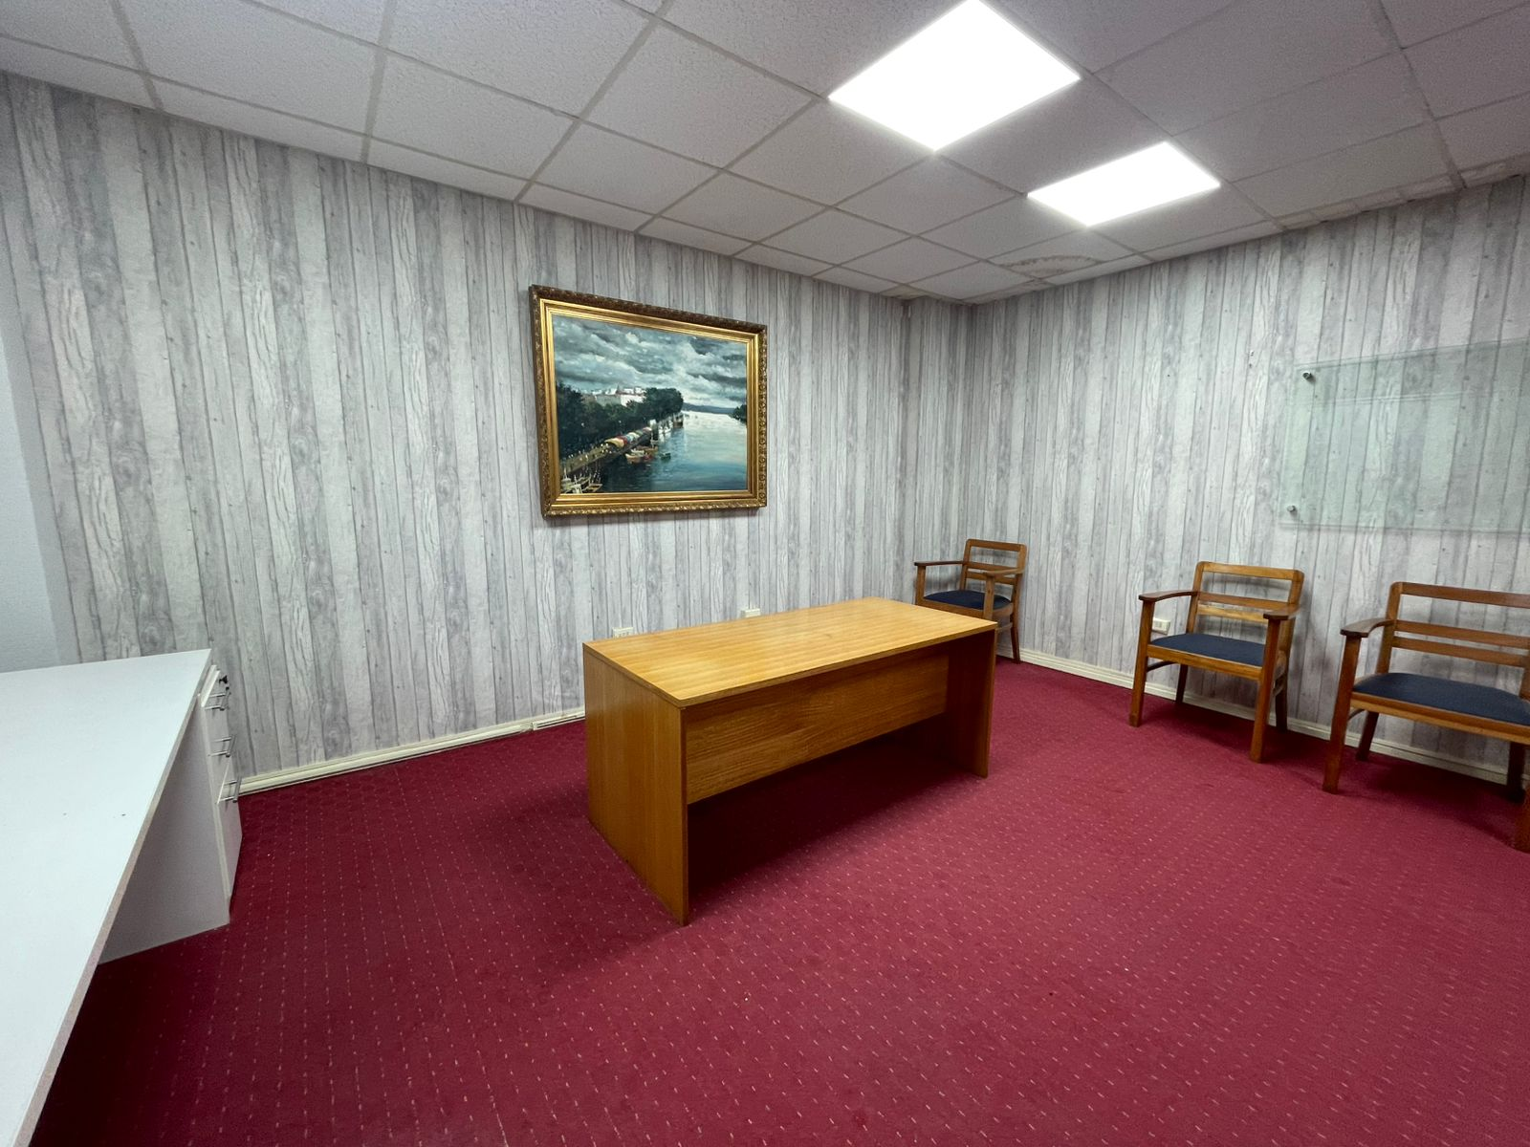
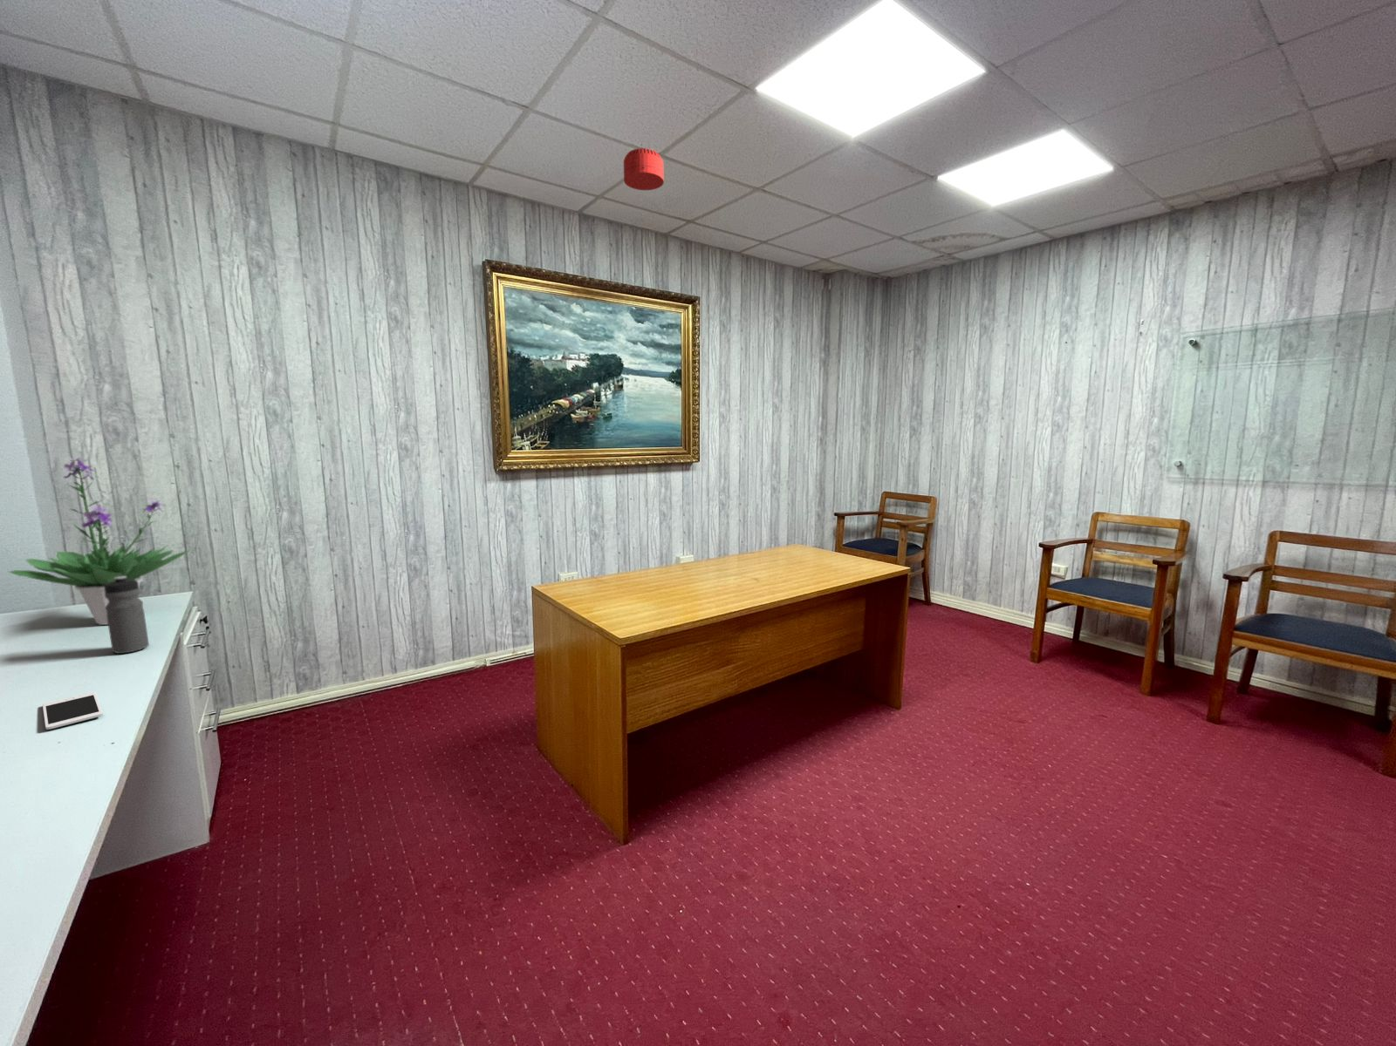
+ potted plant (100, 541)
+ water bottle (125, 613)
+ smoke detector (643, 168)
+ cell phone (73, 710)
